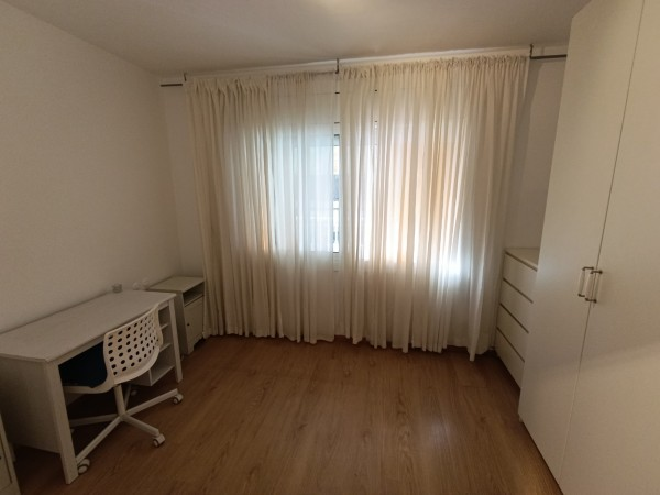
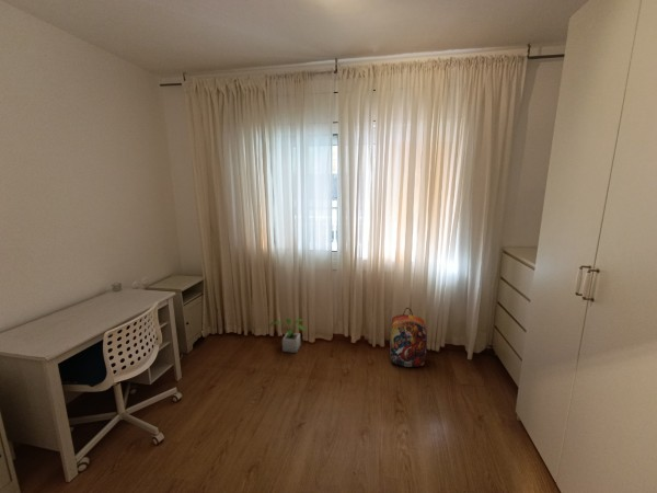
+ potted plant (289, 334)
+ backpack (407, 336)
